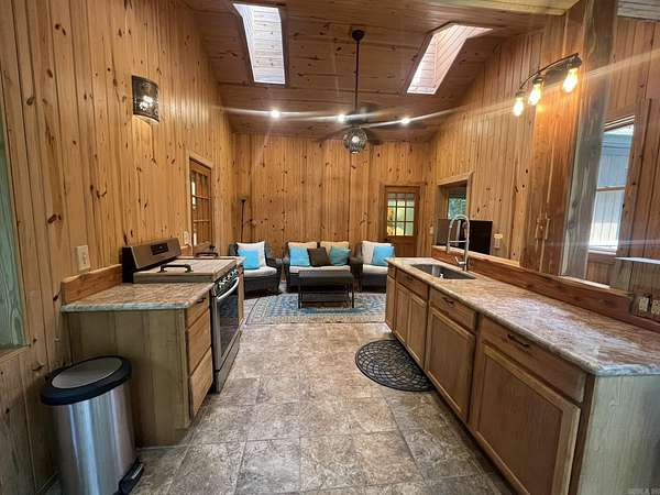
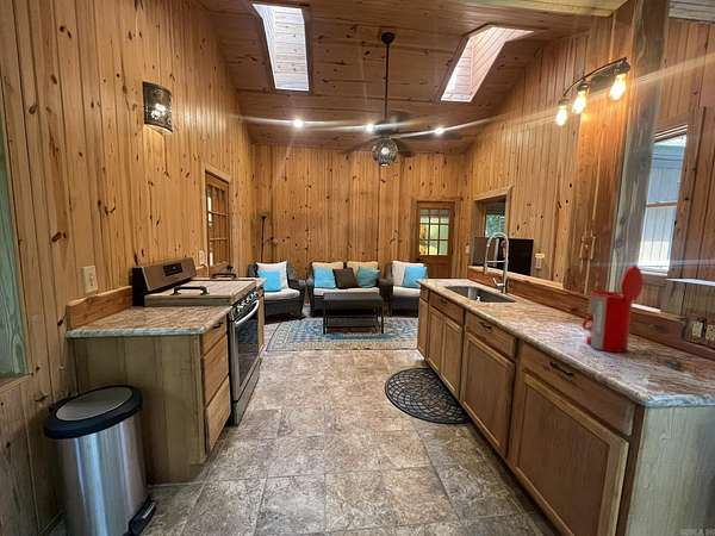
+ coffee maker (630, 308)
